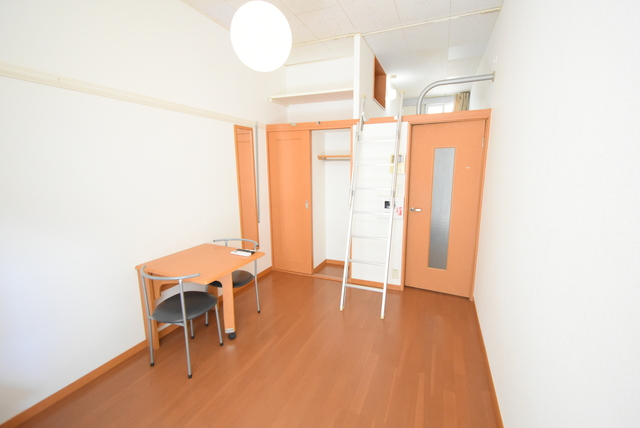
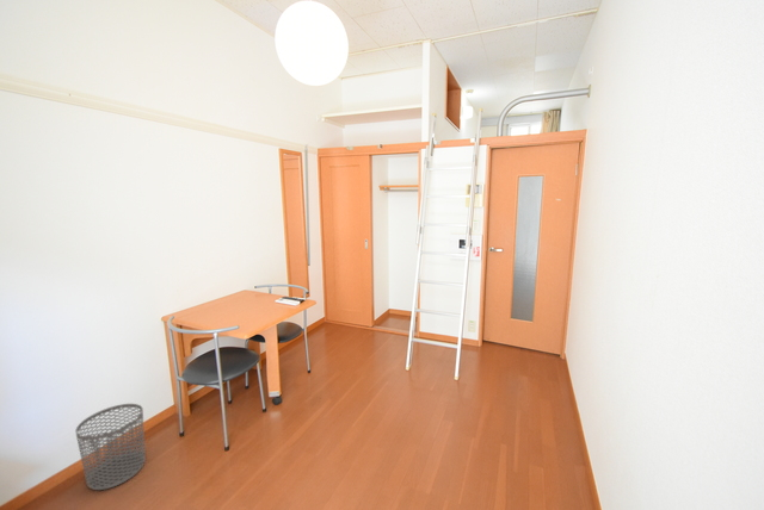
+ waste bin (113, 444)
